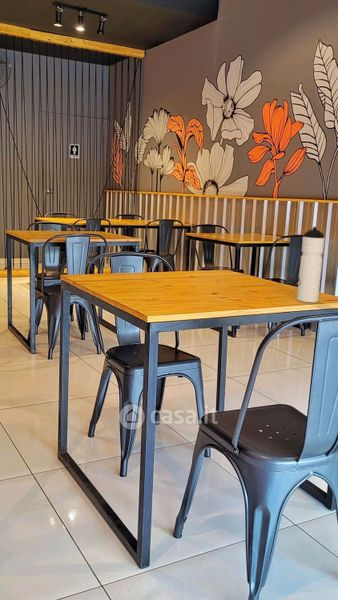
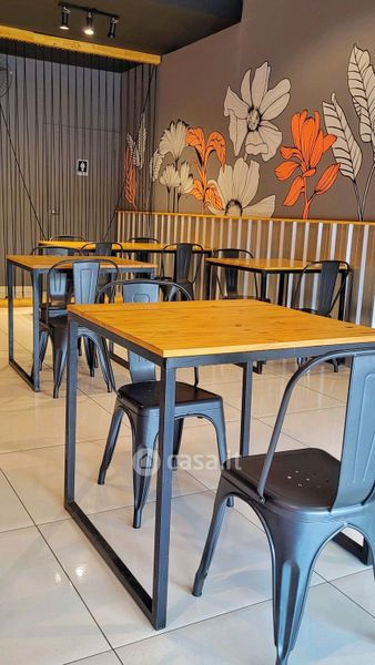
- water bottle (311, 264)
